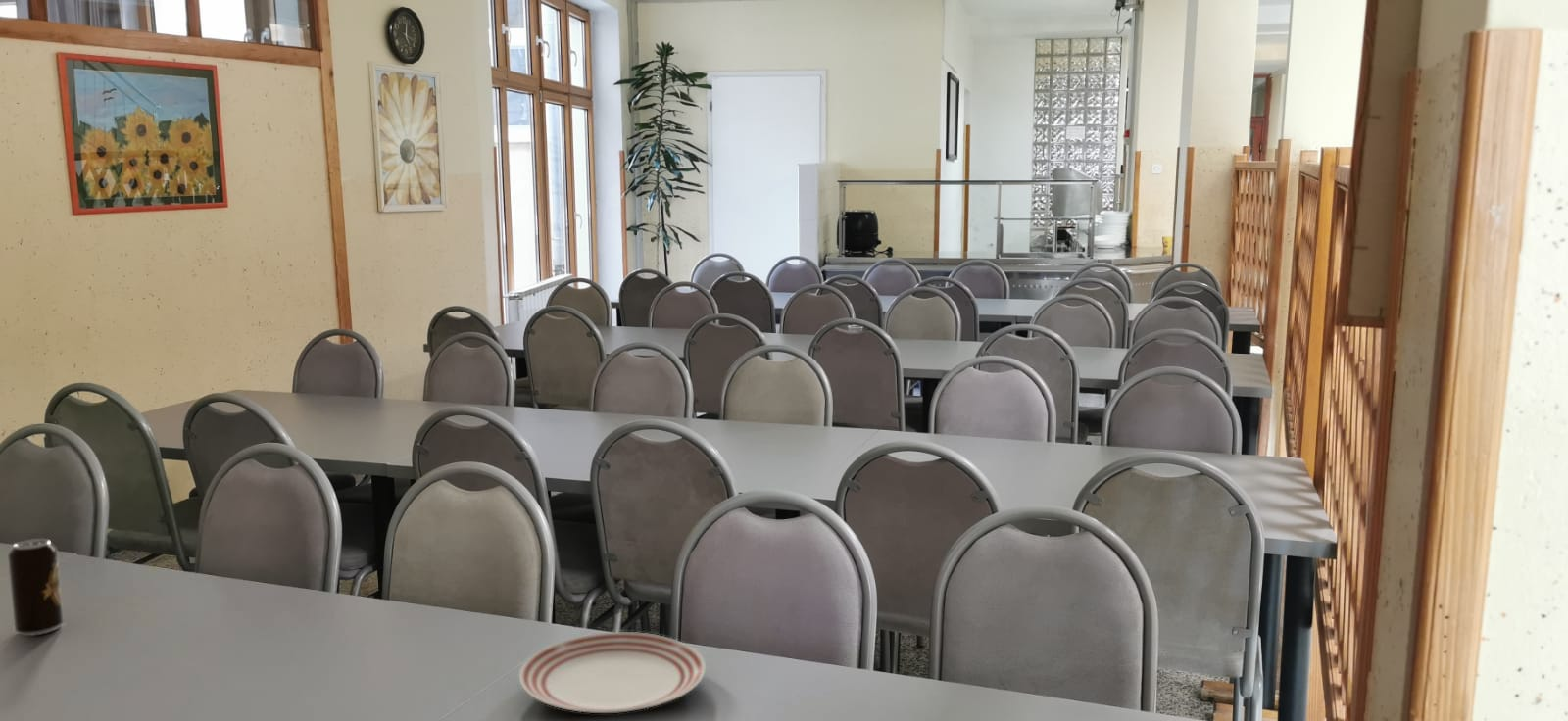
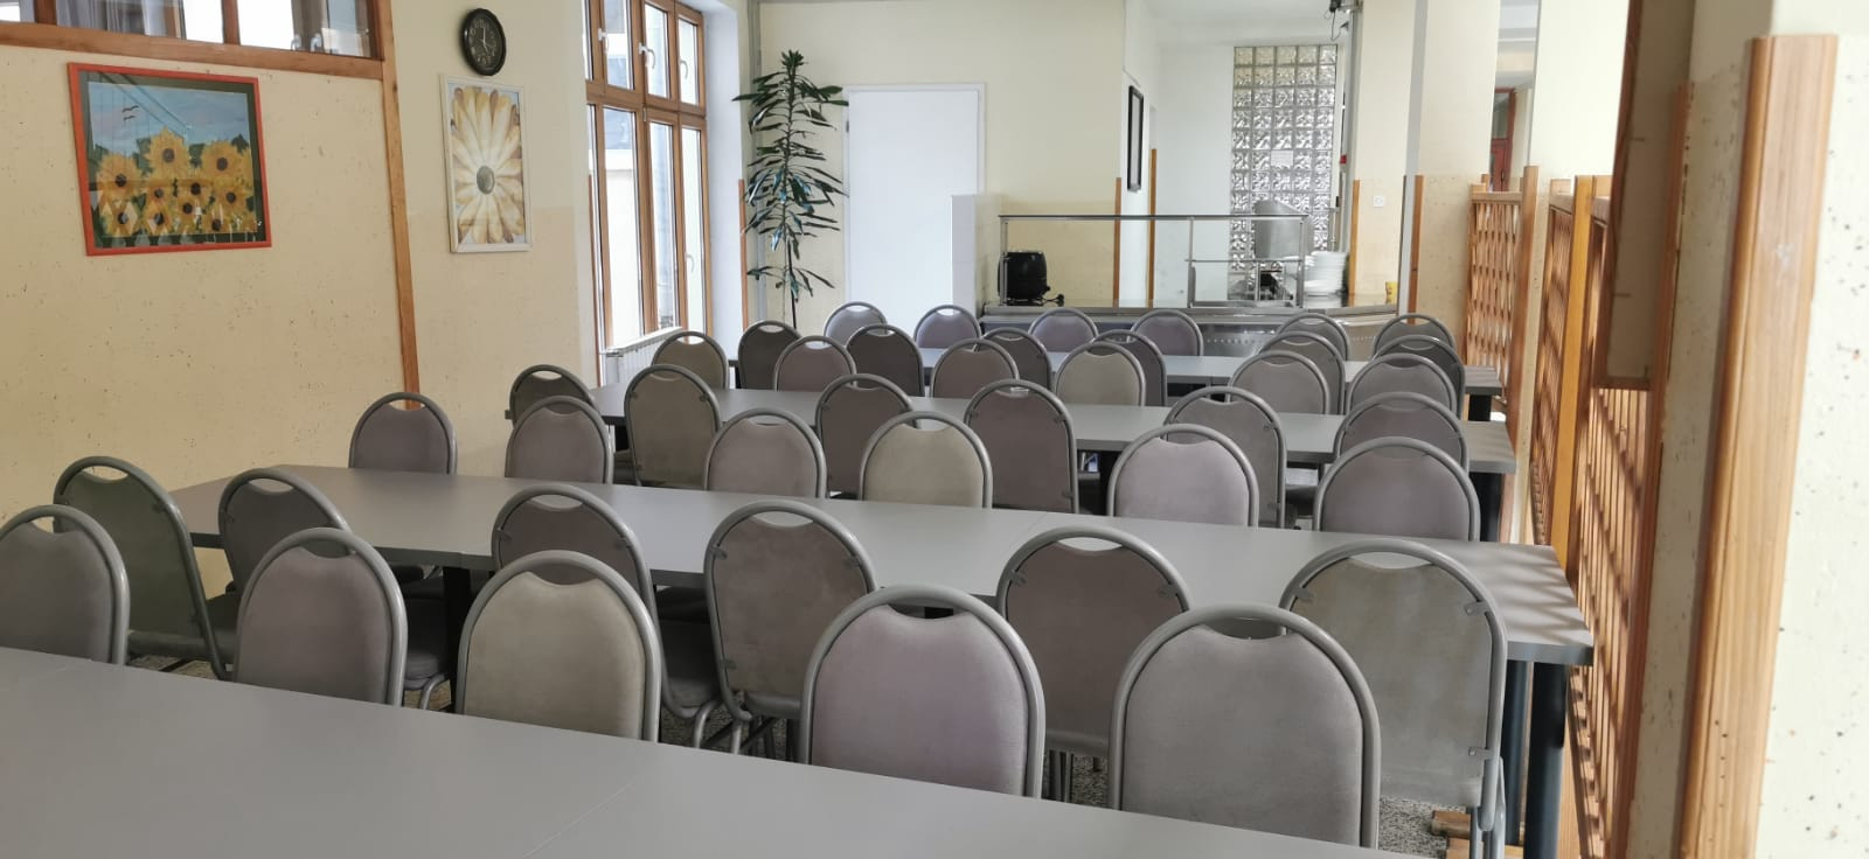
- dinner plate (613, 676)
- beverage can (35, 586)
